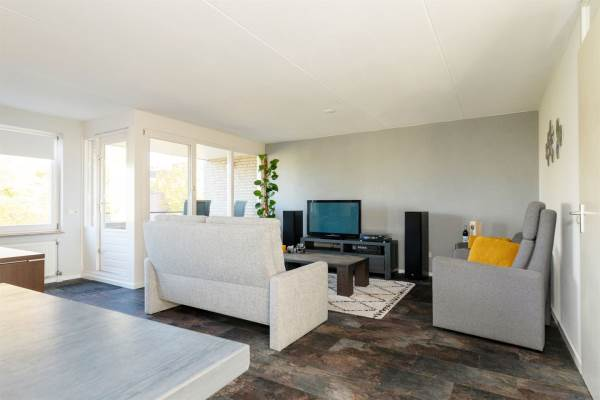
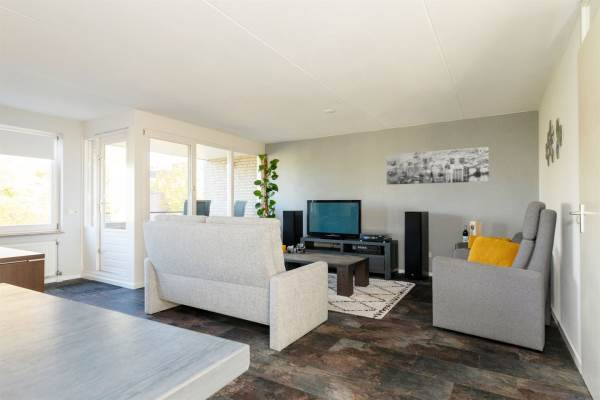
+ wall art (434, 167)
